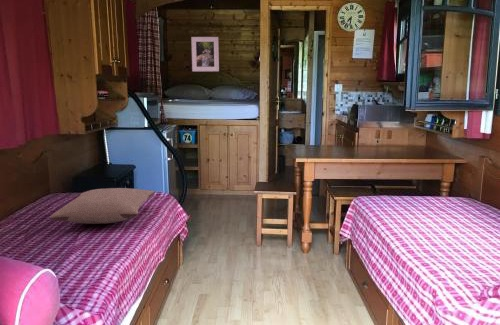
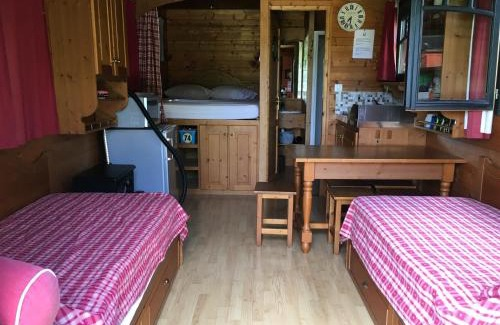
- pillow (107, 204)
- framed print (205, 54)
